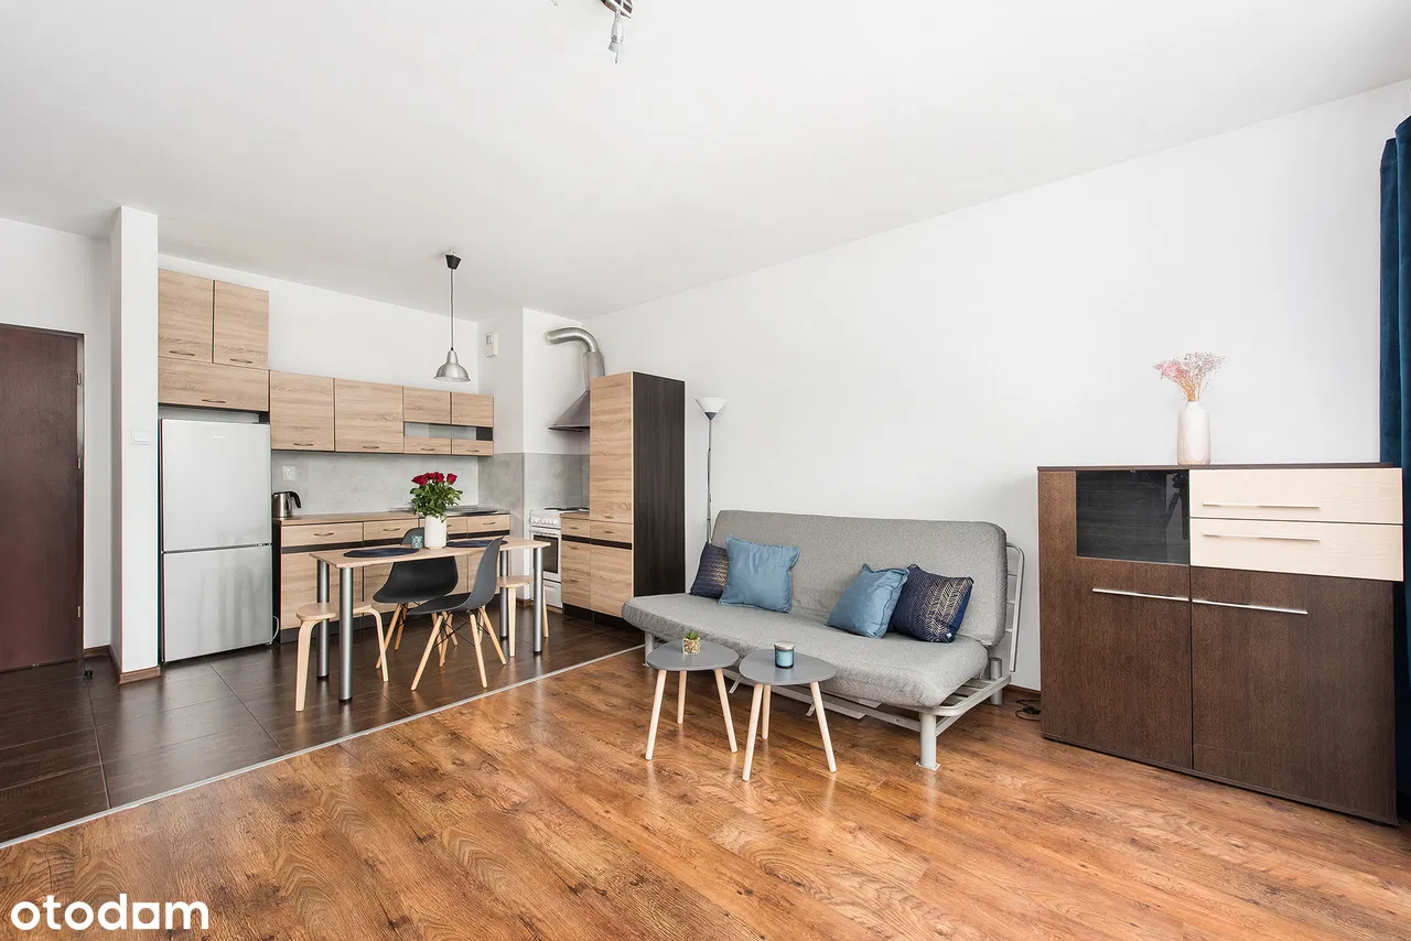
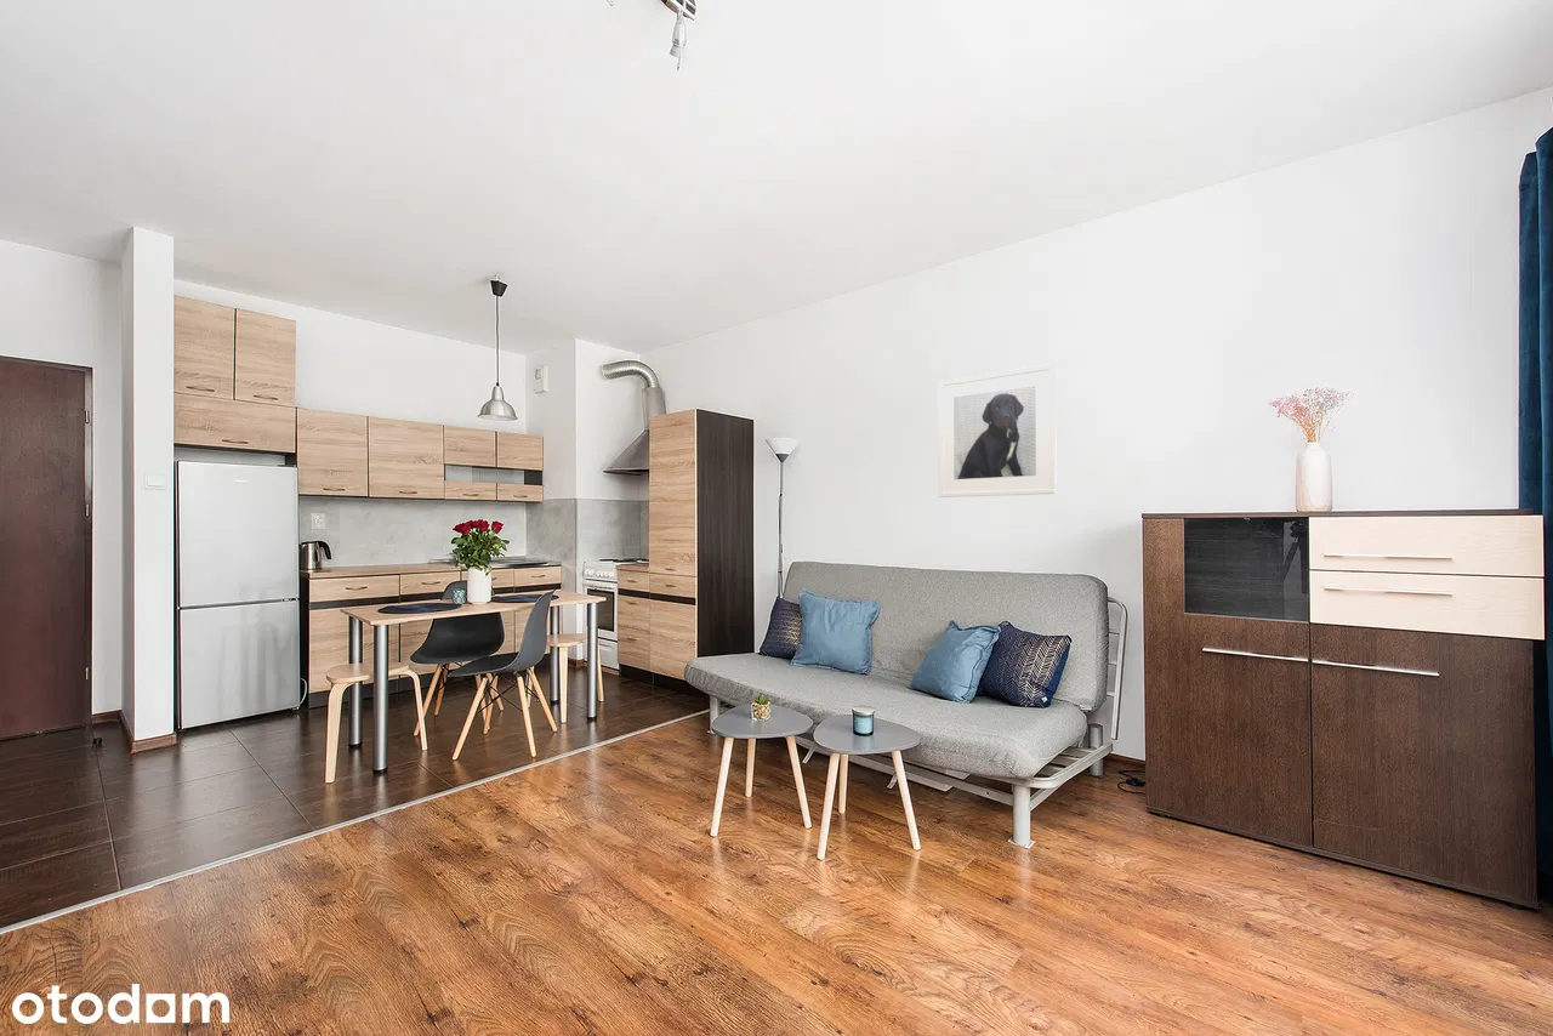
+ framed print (992, 434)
